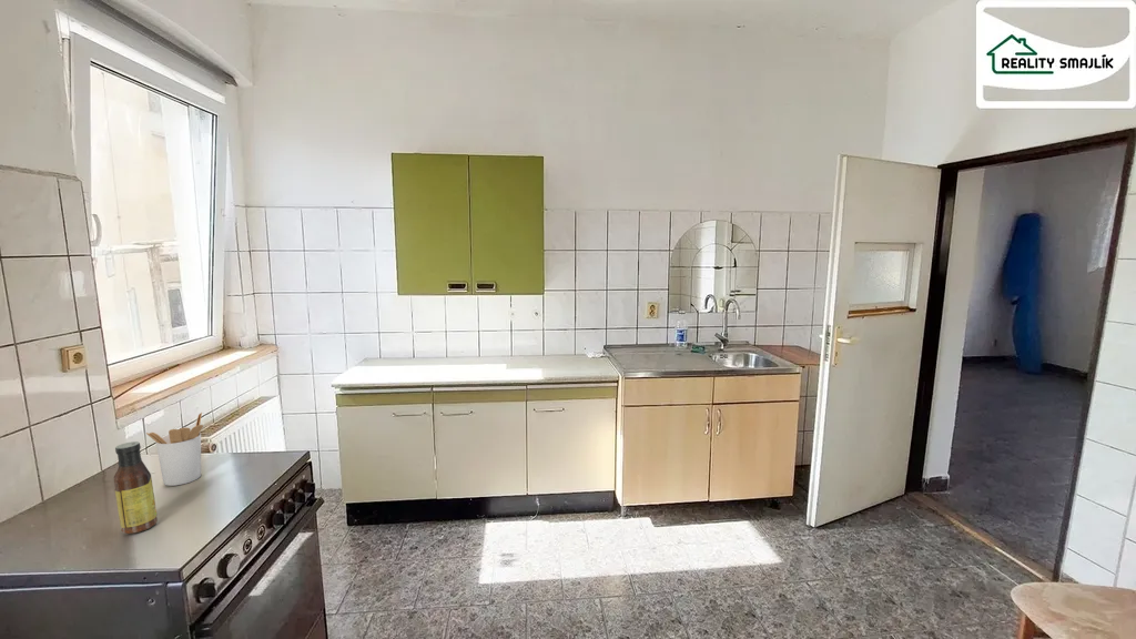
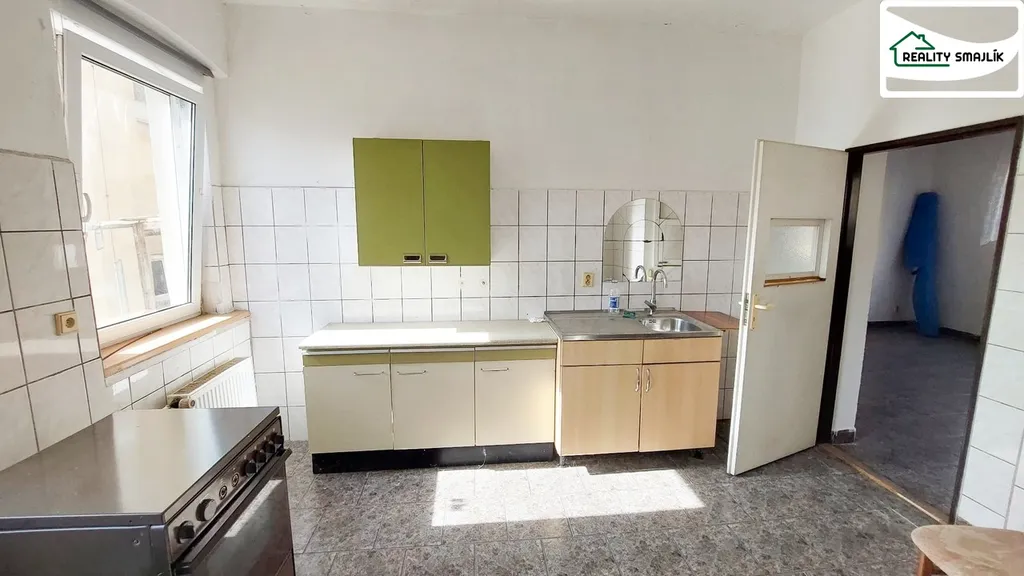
- sauce bottle (134, 486)
- utensil holder (182, 449)
